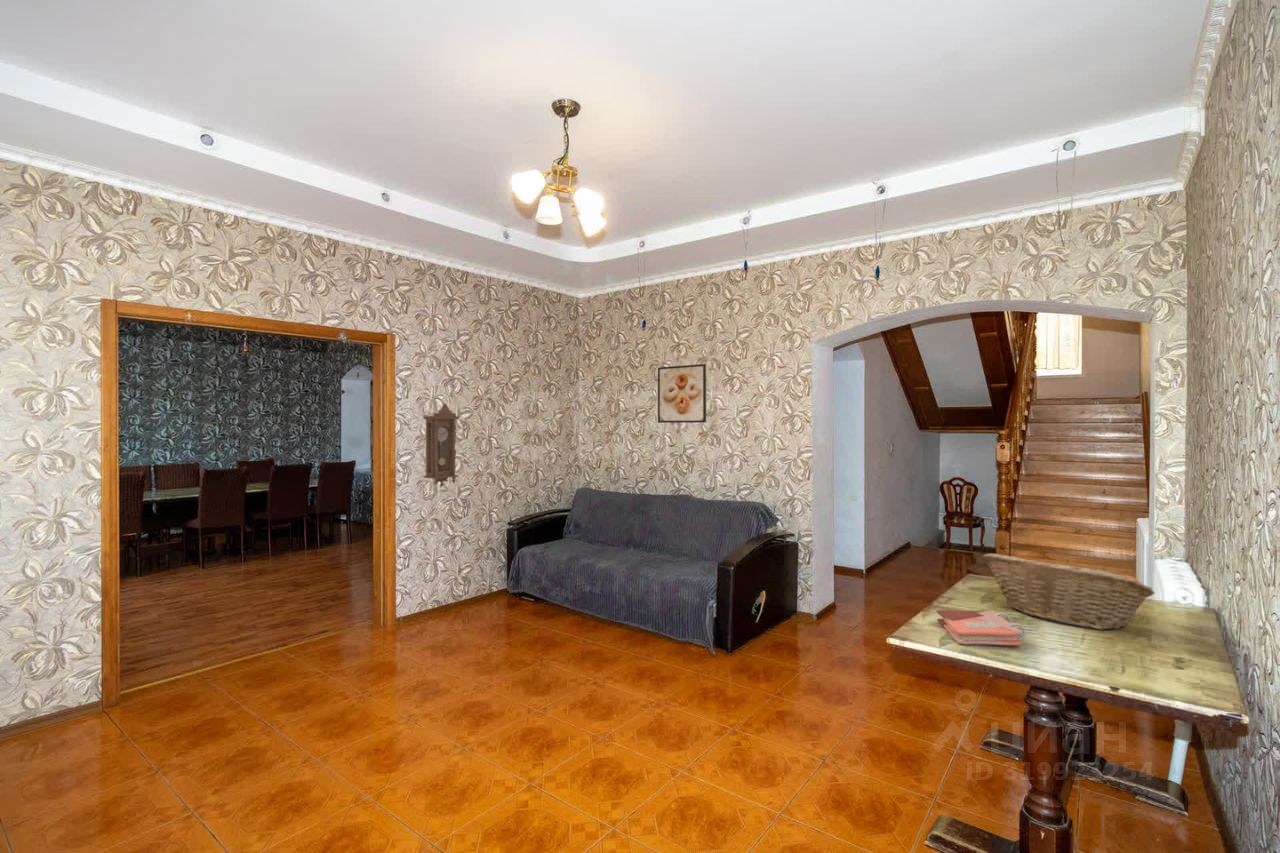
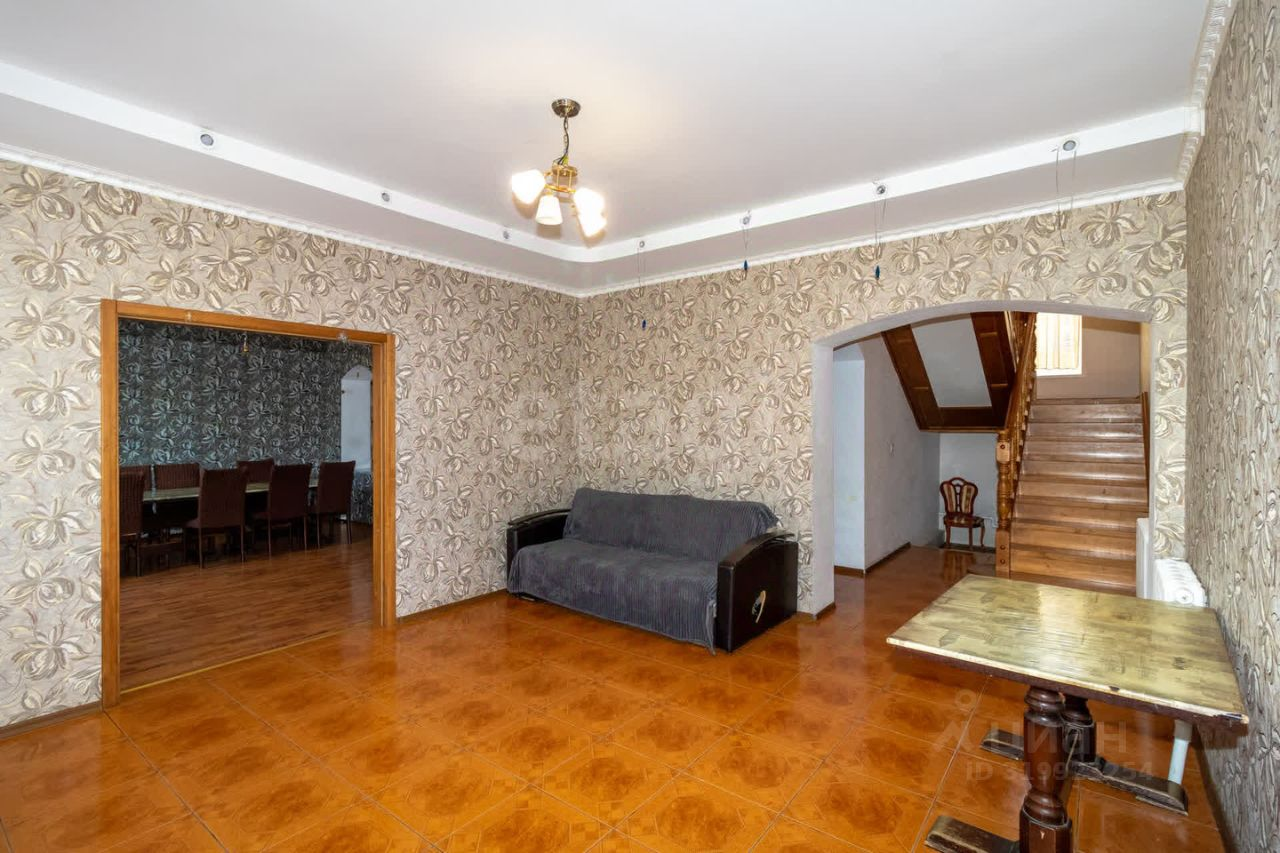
- fruit basket (1061, 584)
- phonebook (976, 624)
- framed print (681, 394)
- pendulum clock (441, 445)
